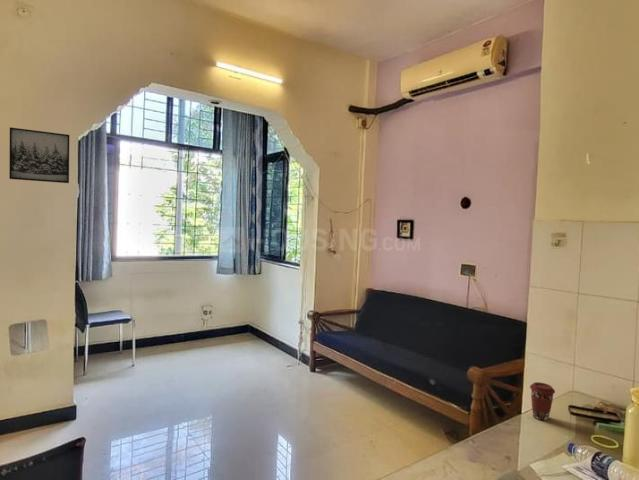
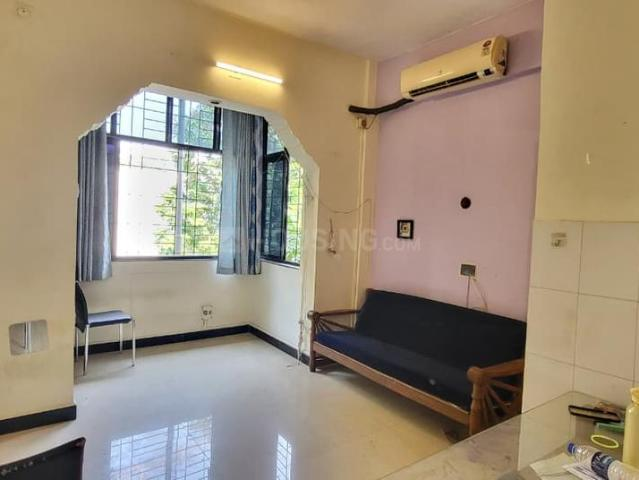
- coffee cup (541, 401)
- wall art (40, 156)
